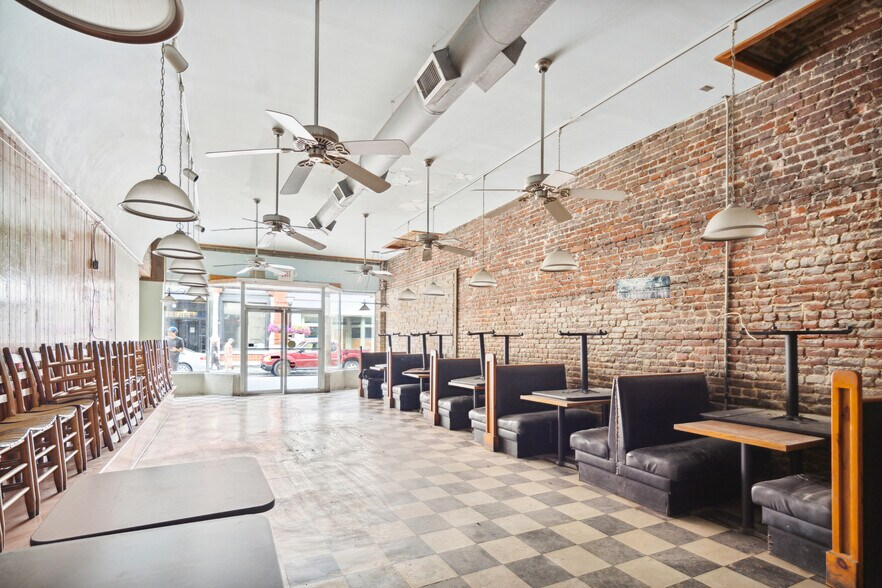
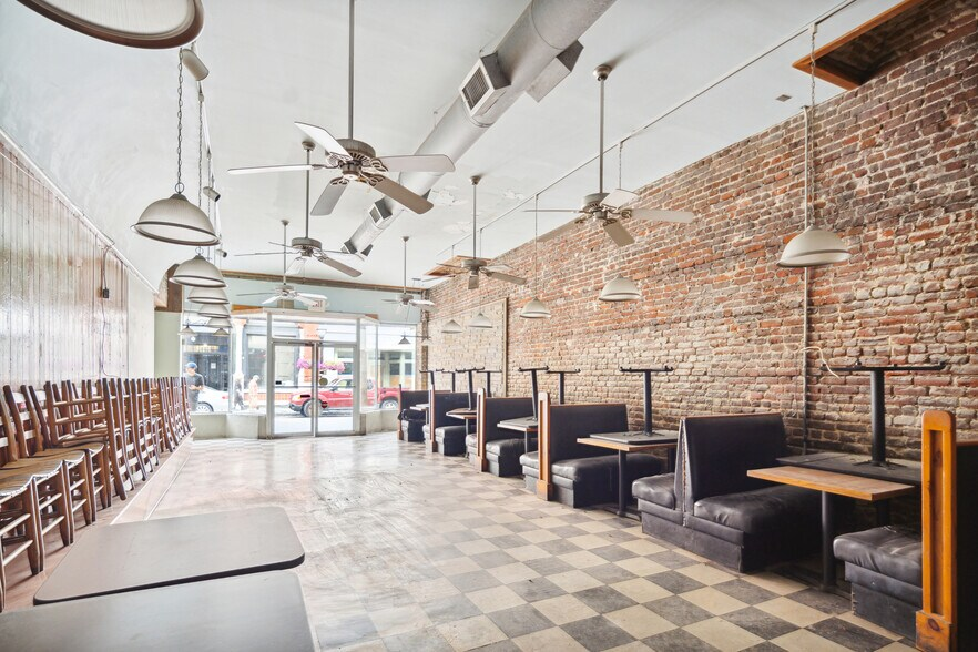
- wall art (641, 288)
